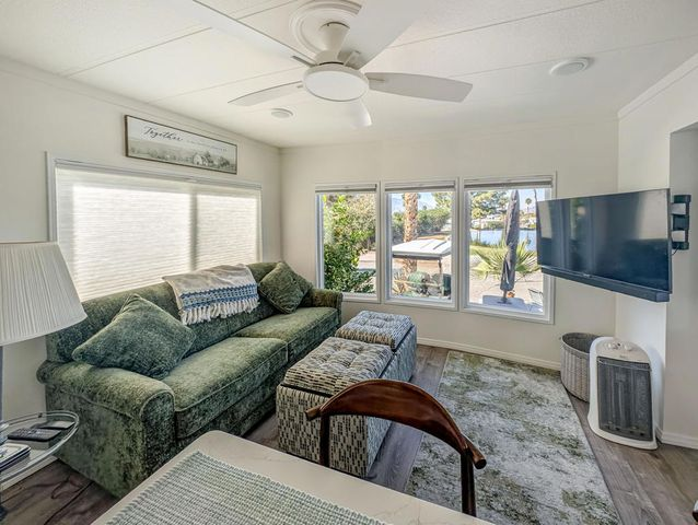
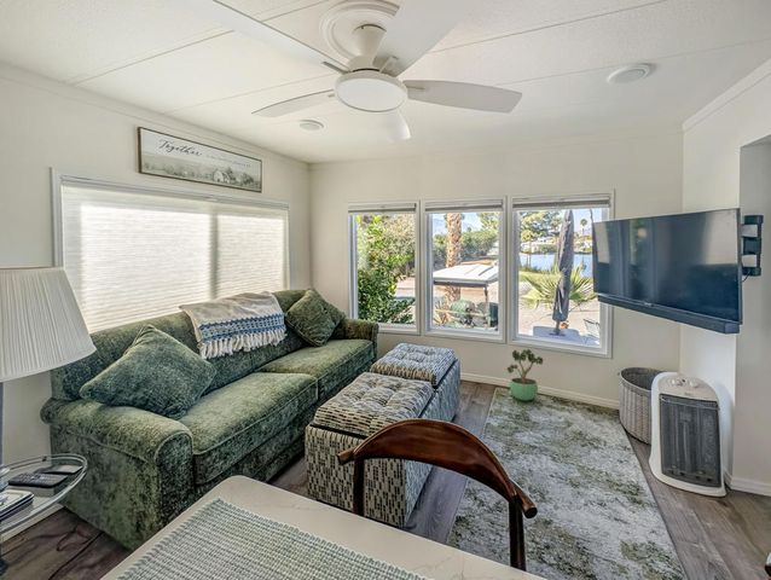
+ potted plant (524, 373)
